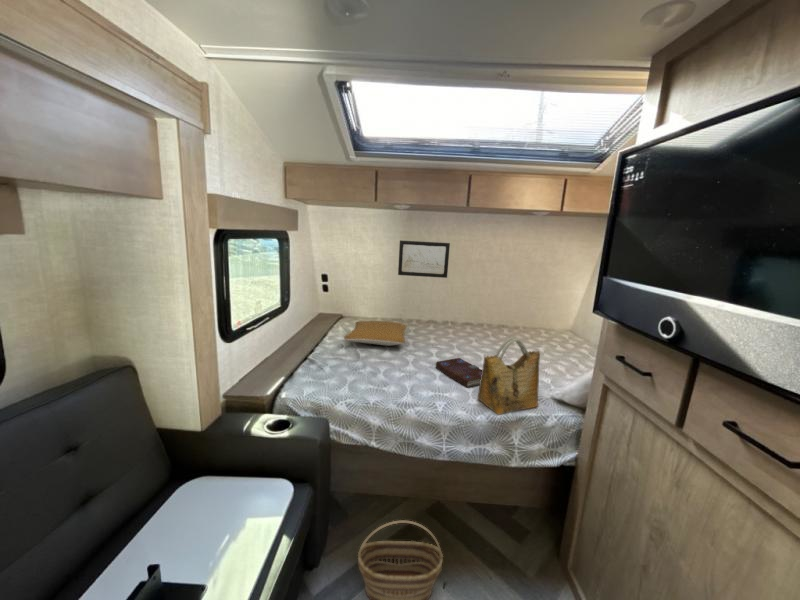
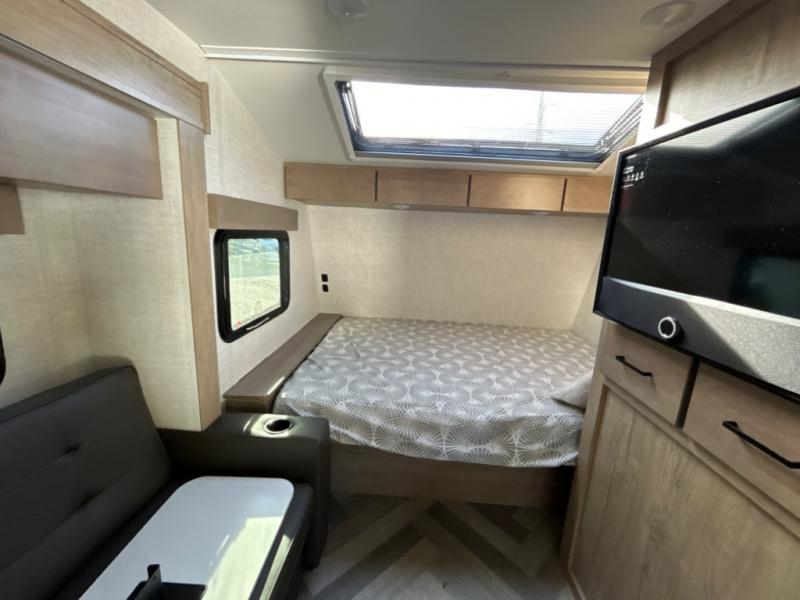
- basket (400, 555)
- wall art (423, 259)
- pillow (377, 332)
- book (462, 370)
- grocery bag (511, 371)
